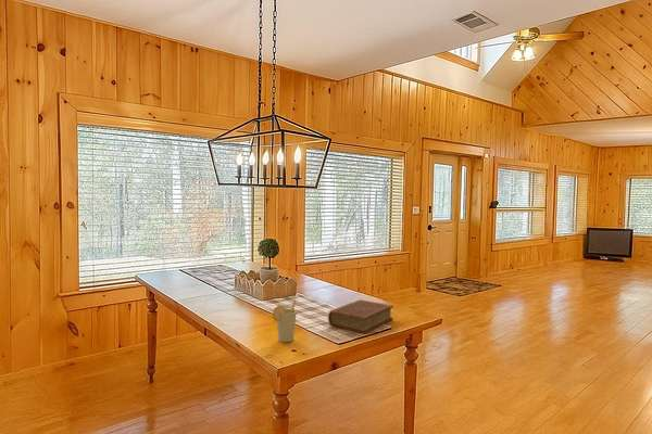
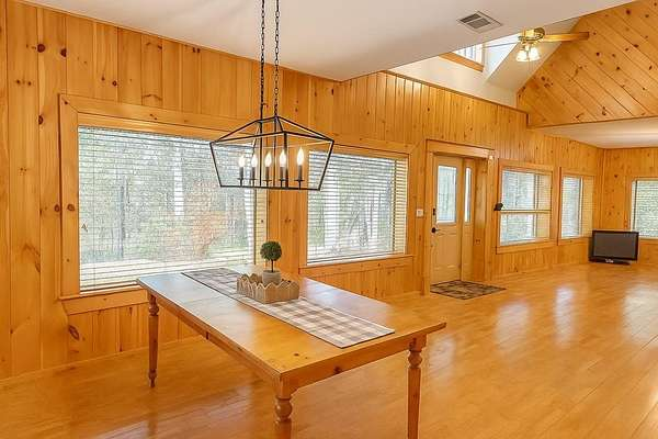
- book (361, 315)
- cup (284, 321)
